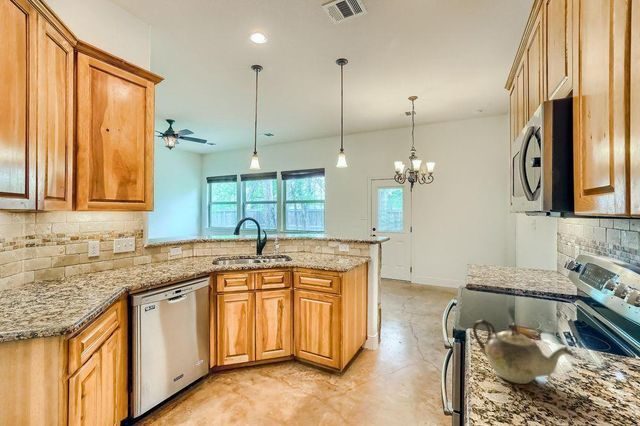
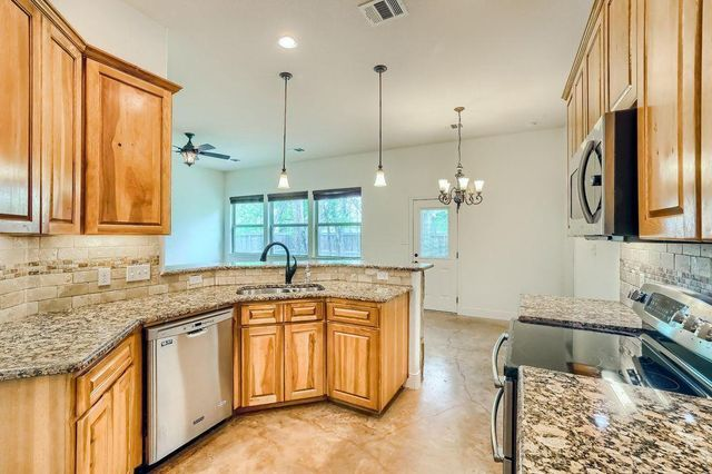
- teapot (518, 351)
